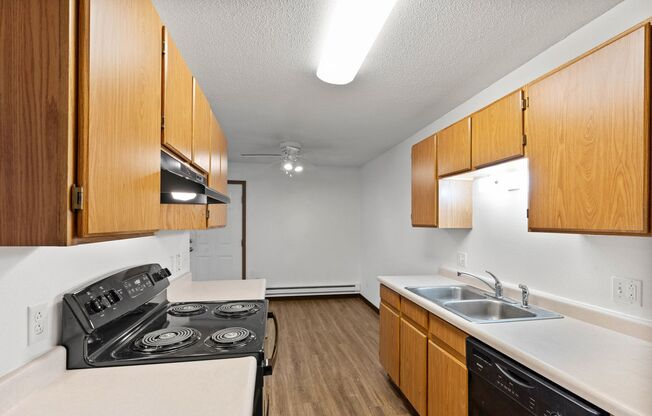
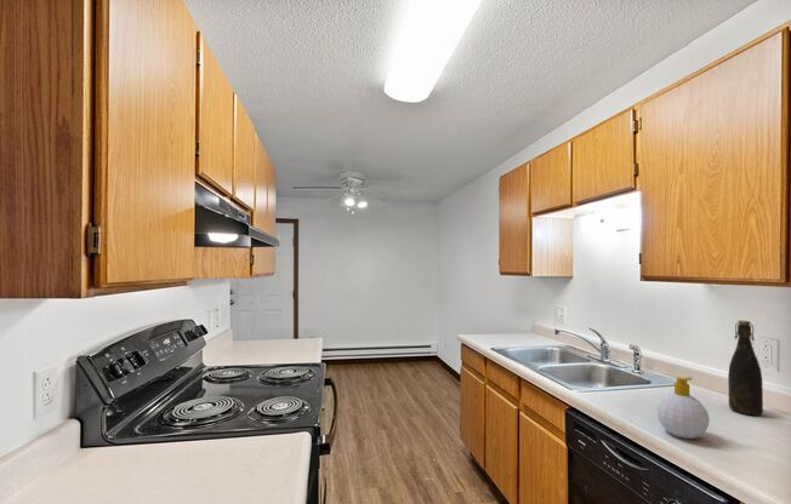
+ soap bottle (682, 406)
+ bottle (744, 366)
